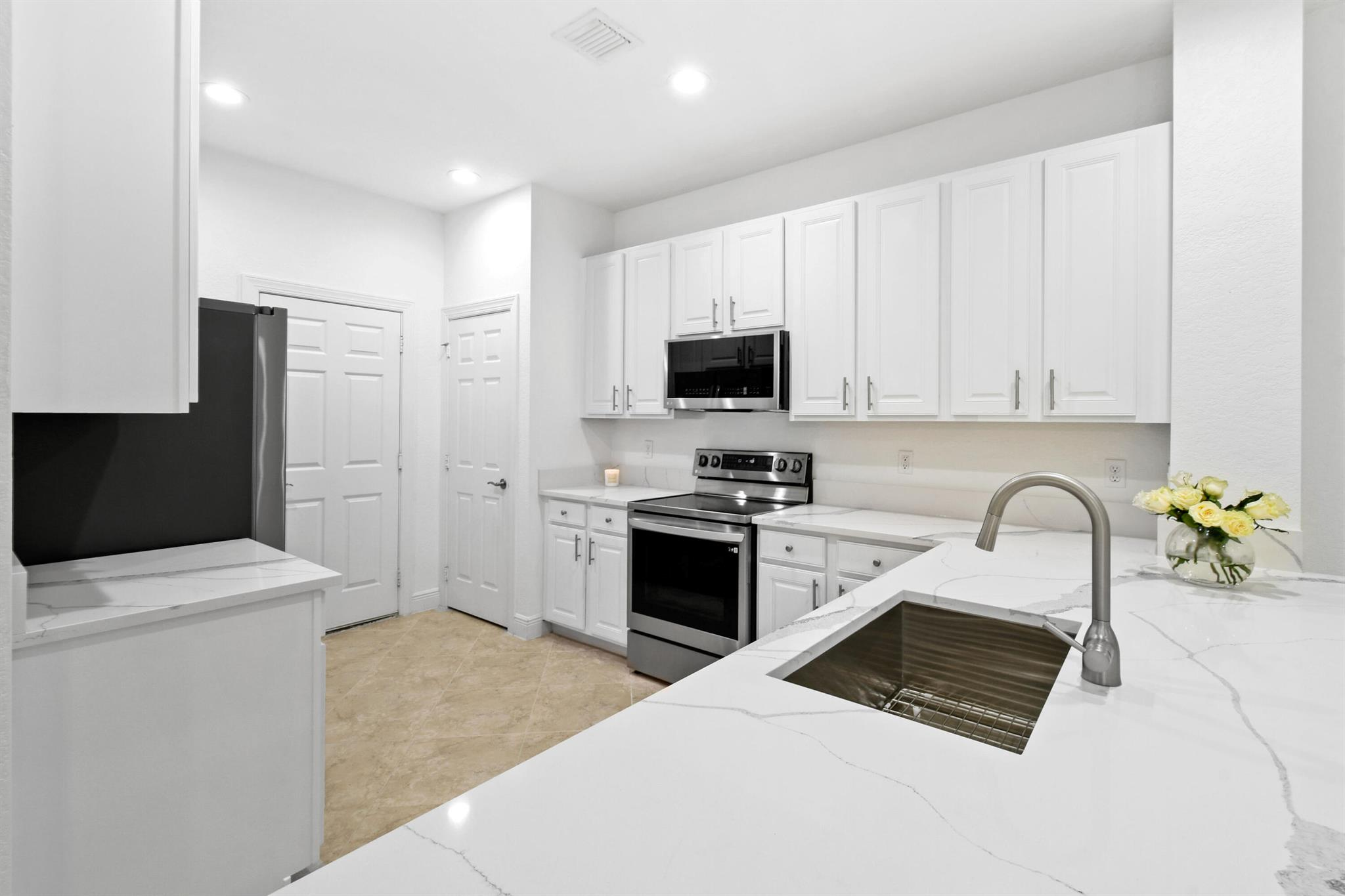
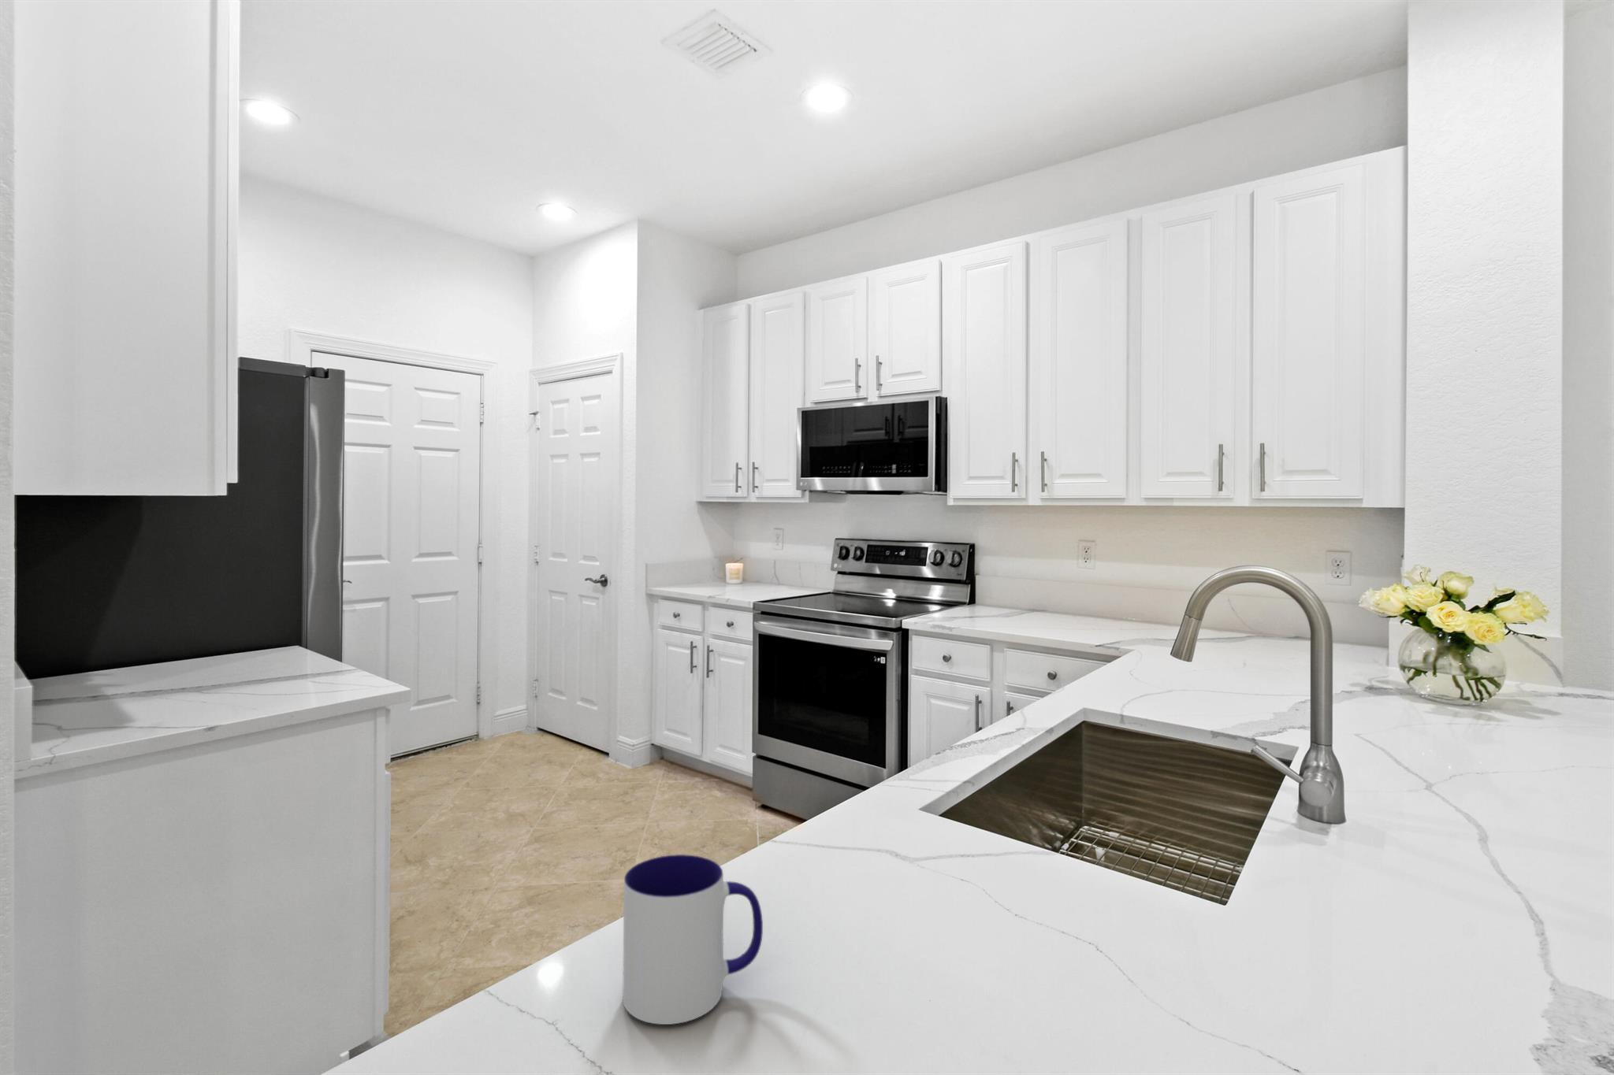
+ mug (695, 932)
